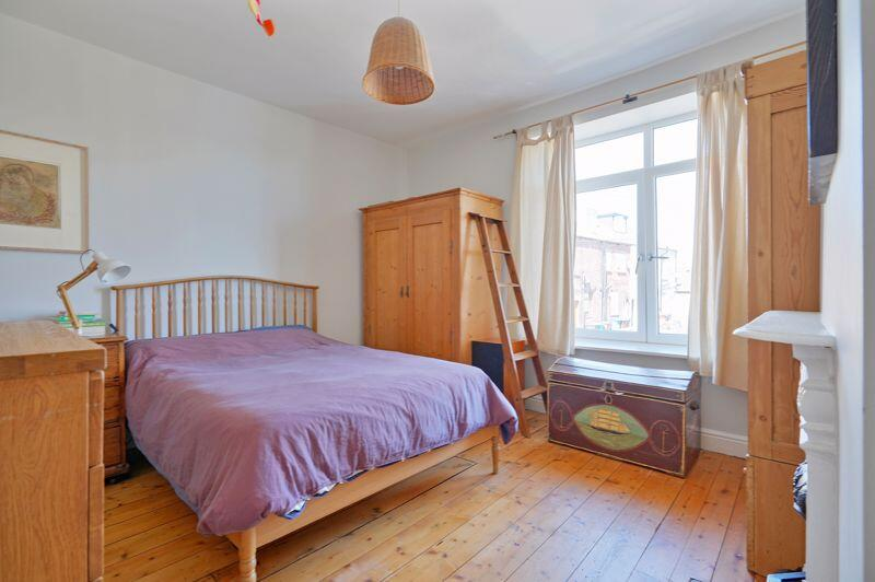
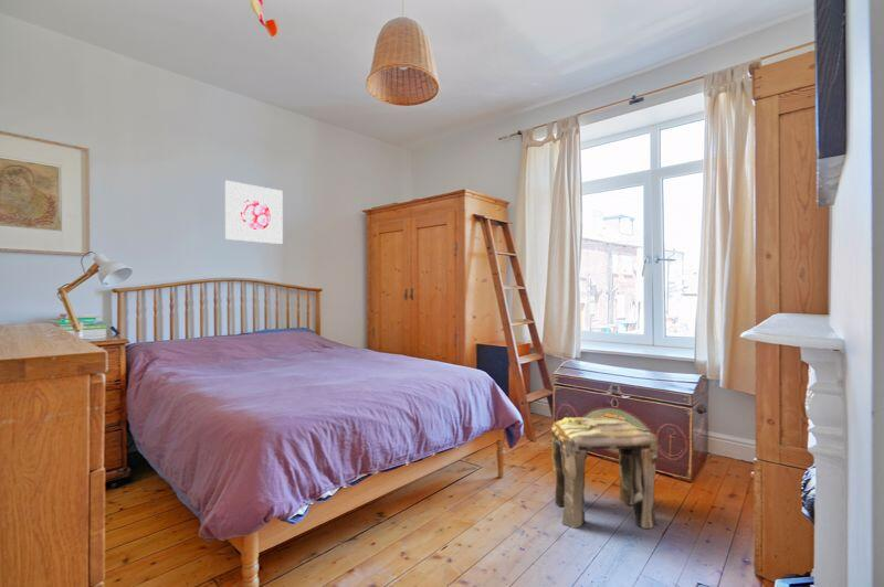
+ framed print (255, 213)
+ stool (585, 463)
